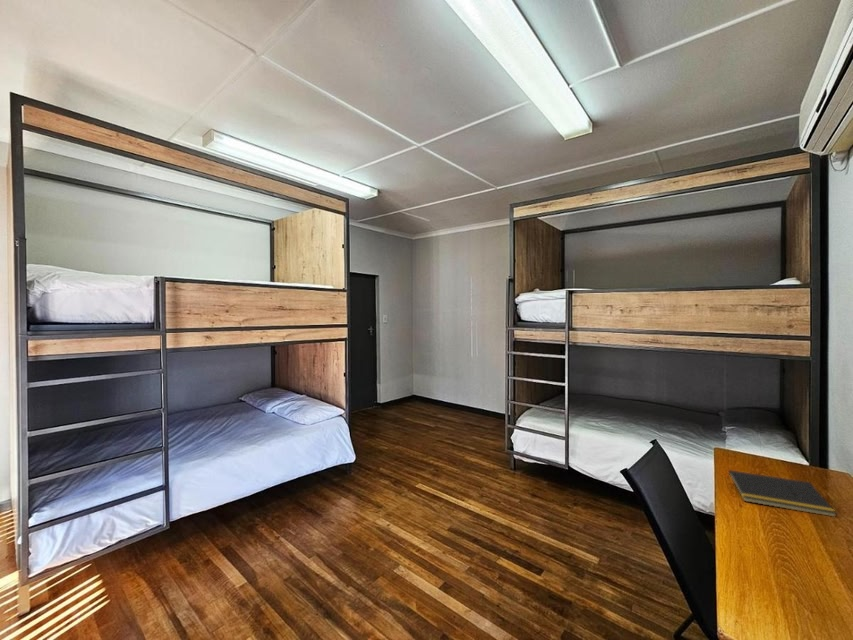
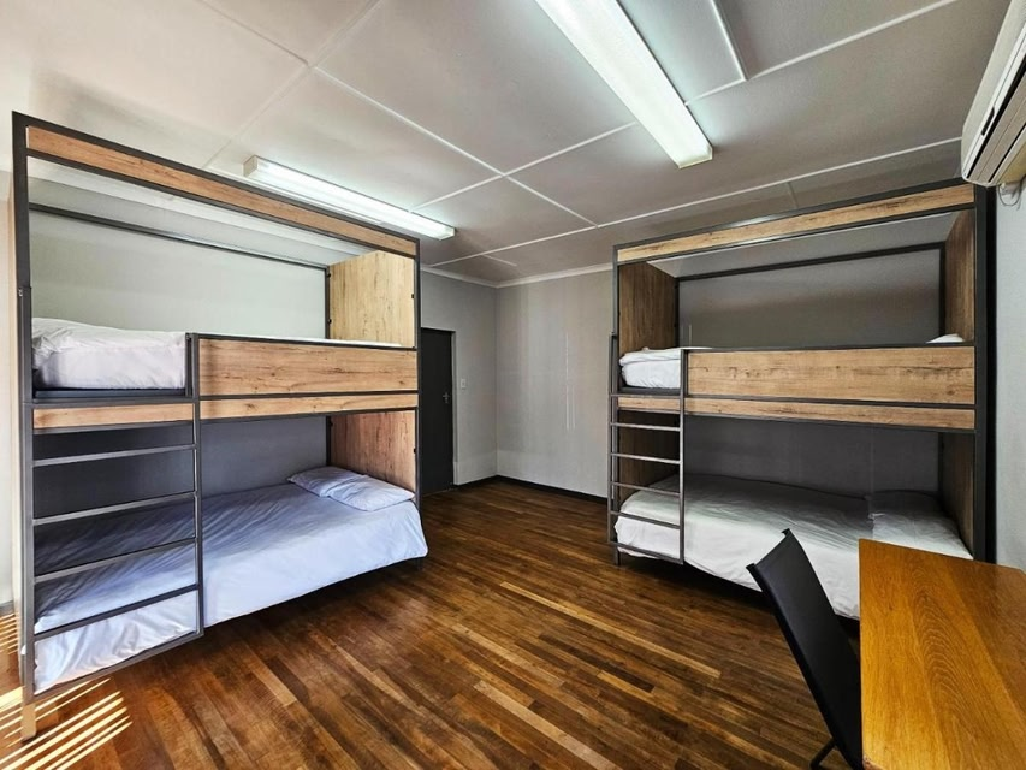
- notepad (777, 491)
